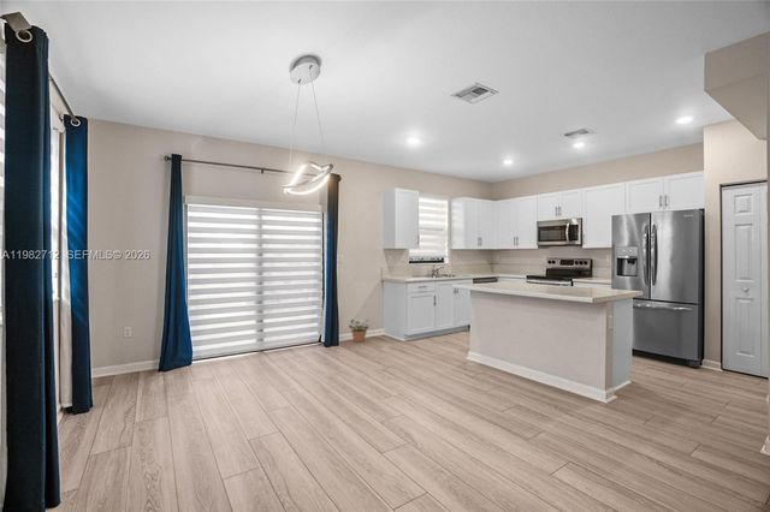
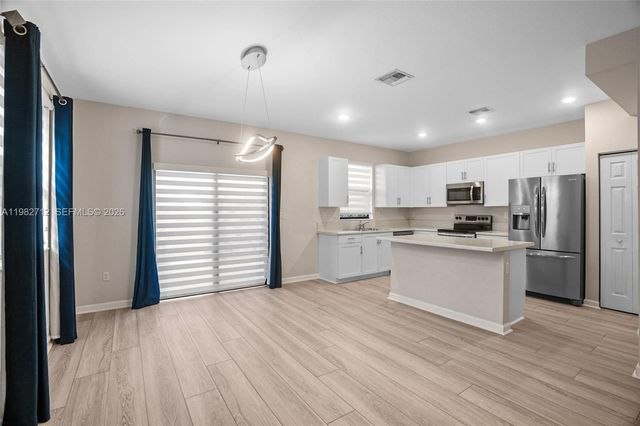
- potted plant (360, 329)
